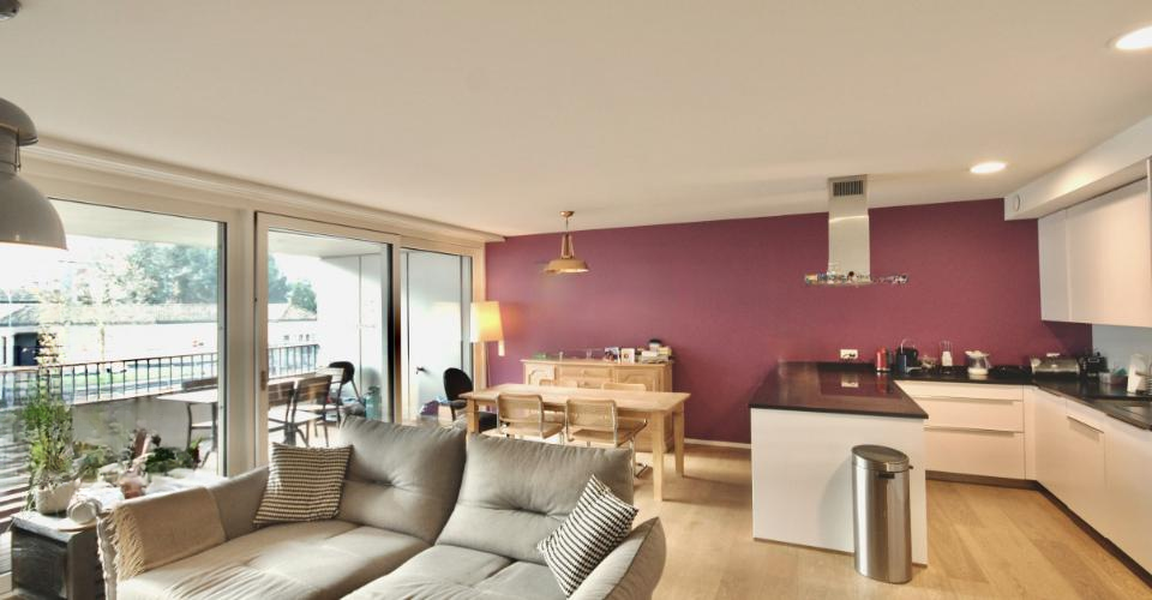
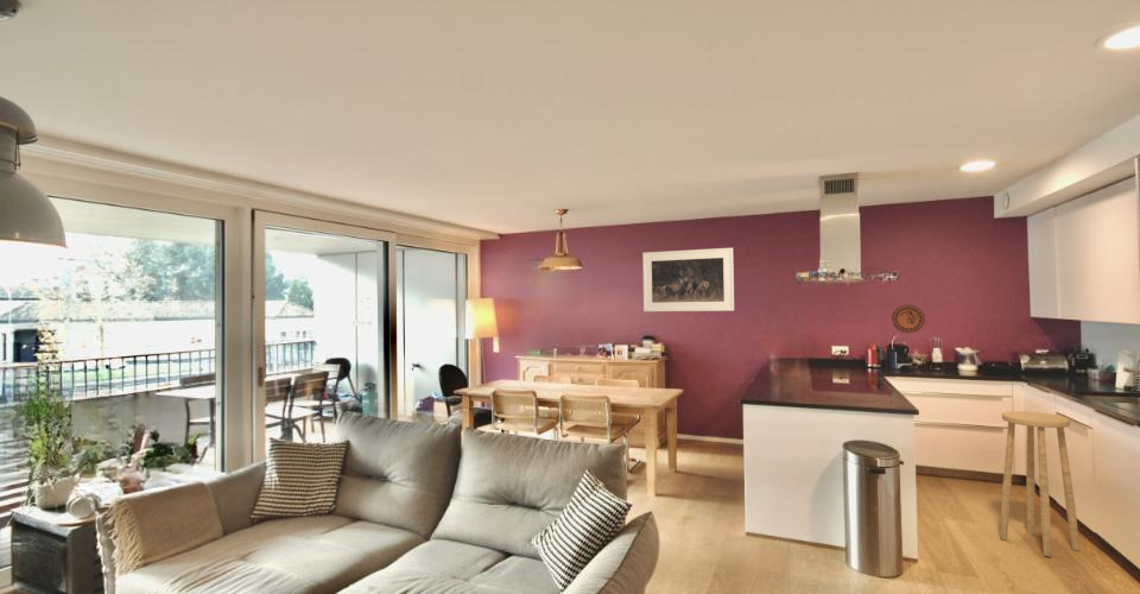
+ stool (1033, 479)
+ decorative plate (907, 318)
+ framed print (686, 280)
